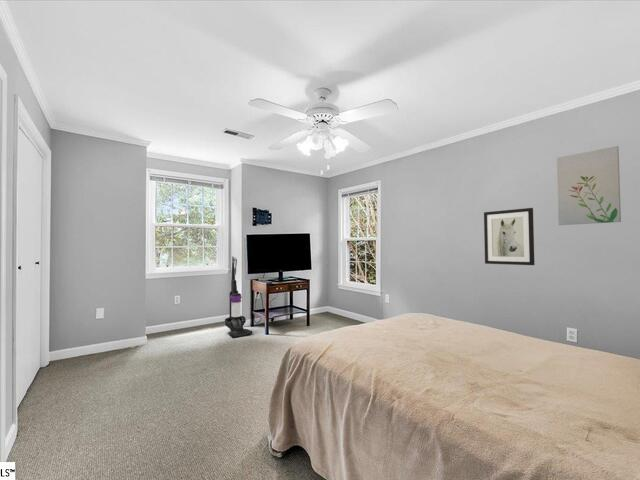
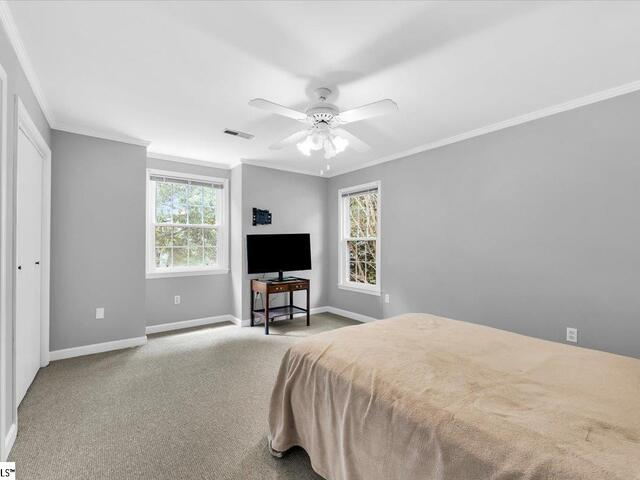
- wall art (586, 188)
- vacuum cleaner (236, 294)
- wall art (507, 237)
